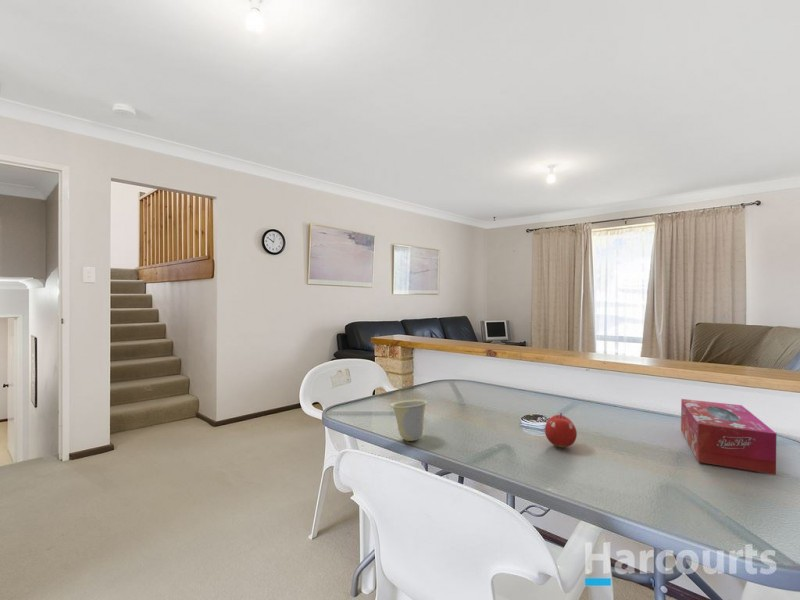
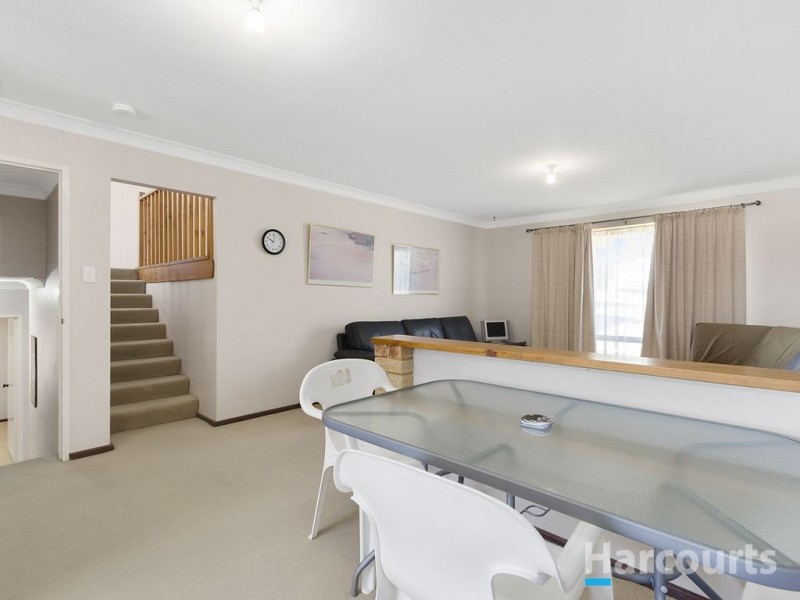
- cup (408, 419)
- tissue box (721, 431)
- fruit (560, 428)
